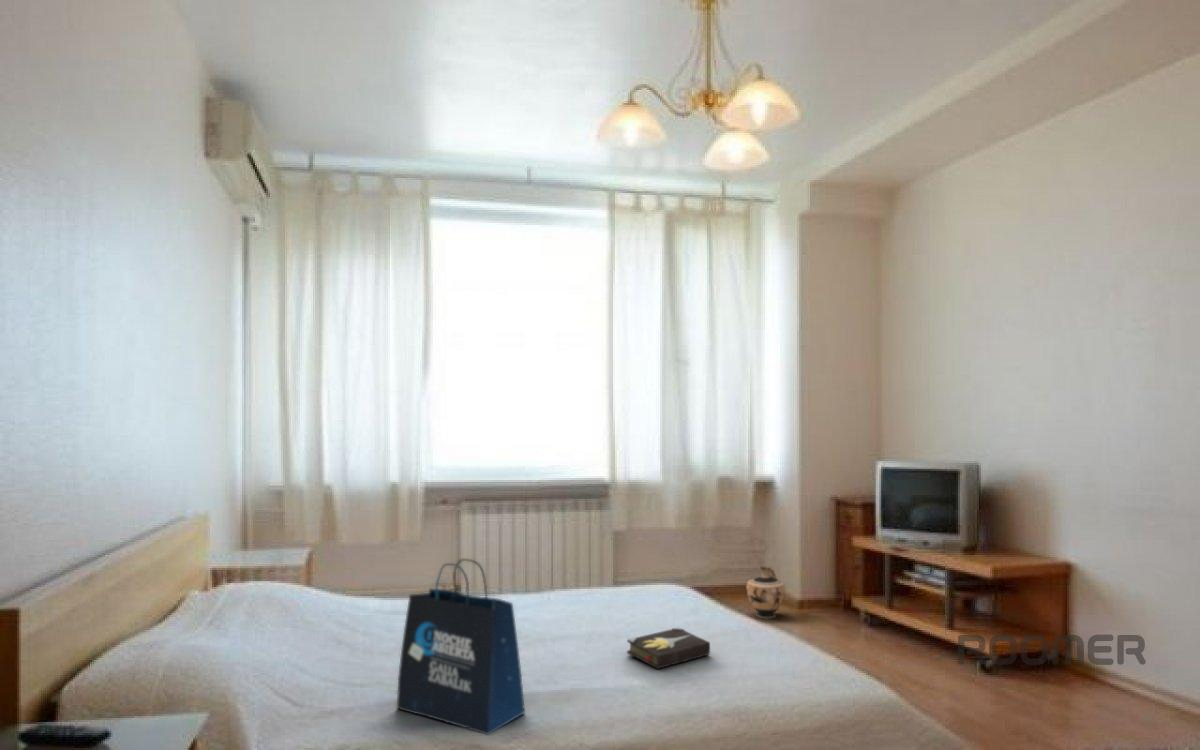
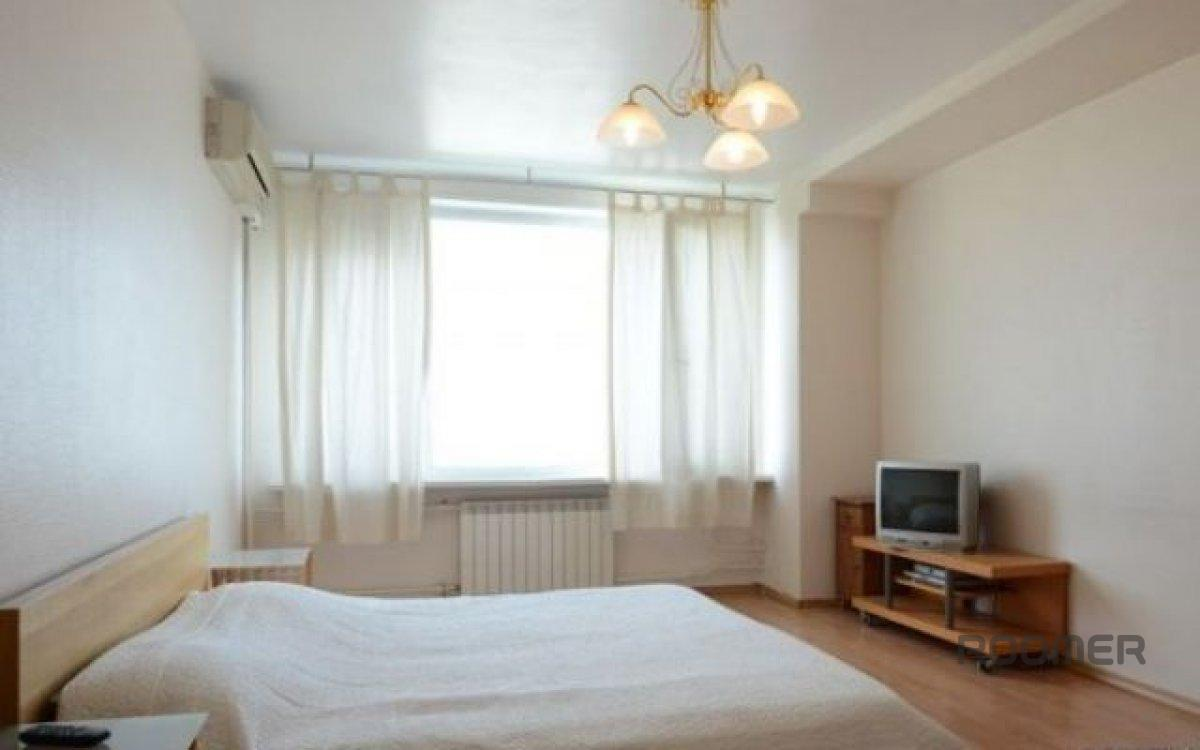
- hardback book (668, 646)
- tote bag (460, 636)
- ceramic jug (765, 591)
